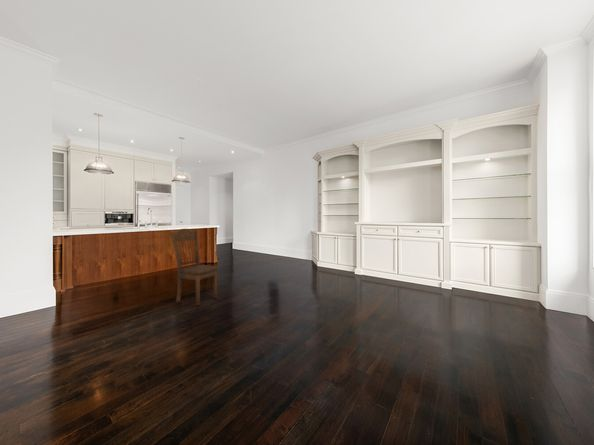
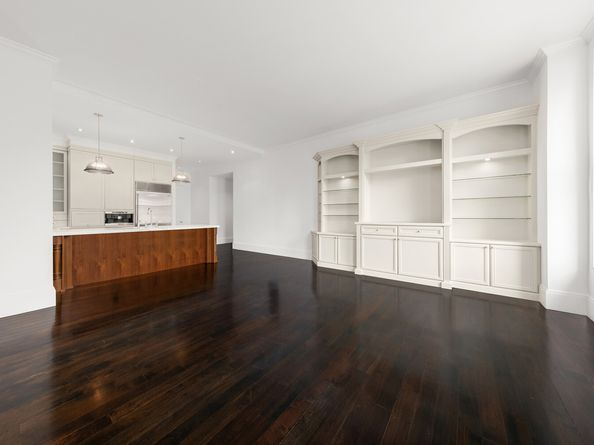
- dining chair (196, 264)
